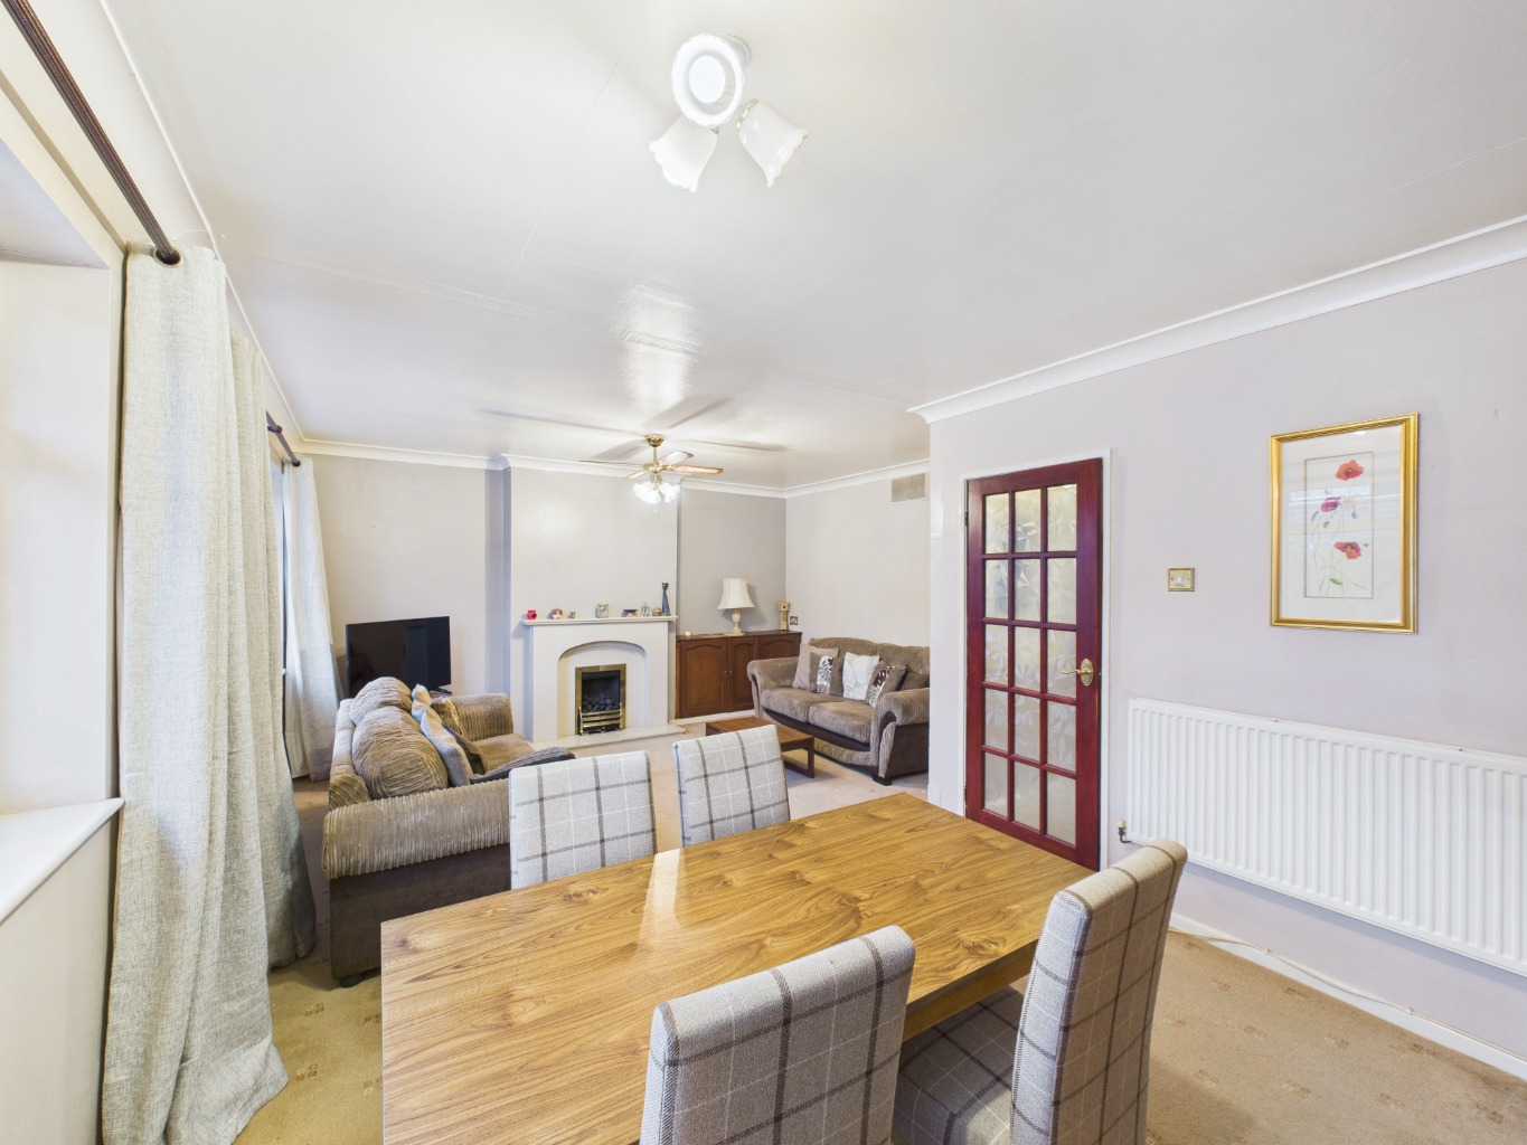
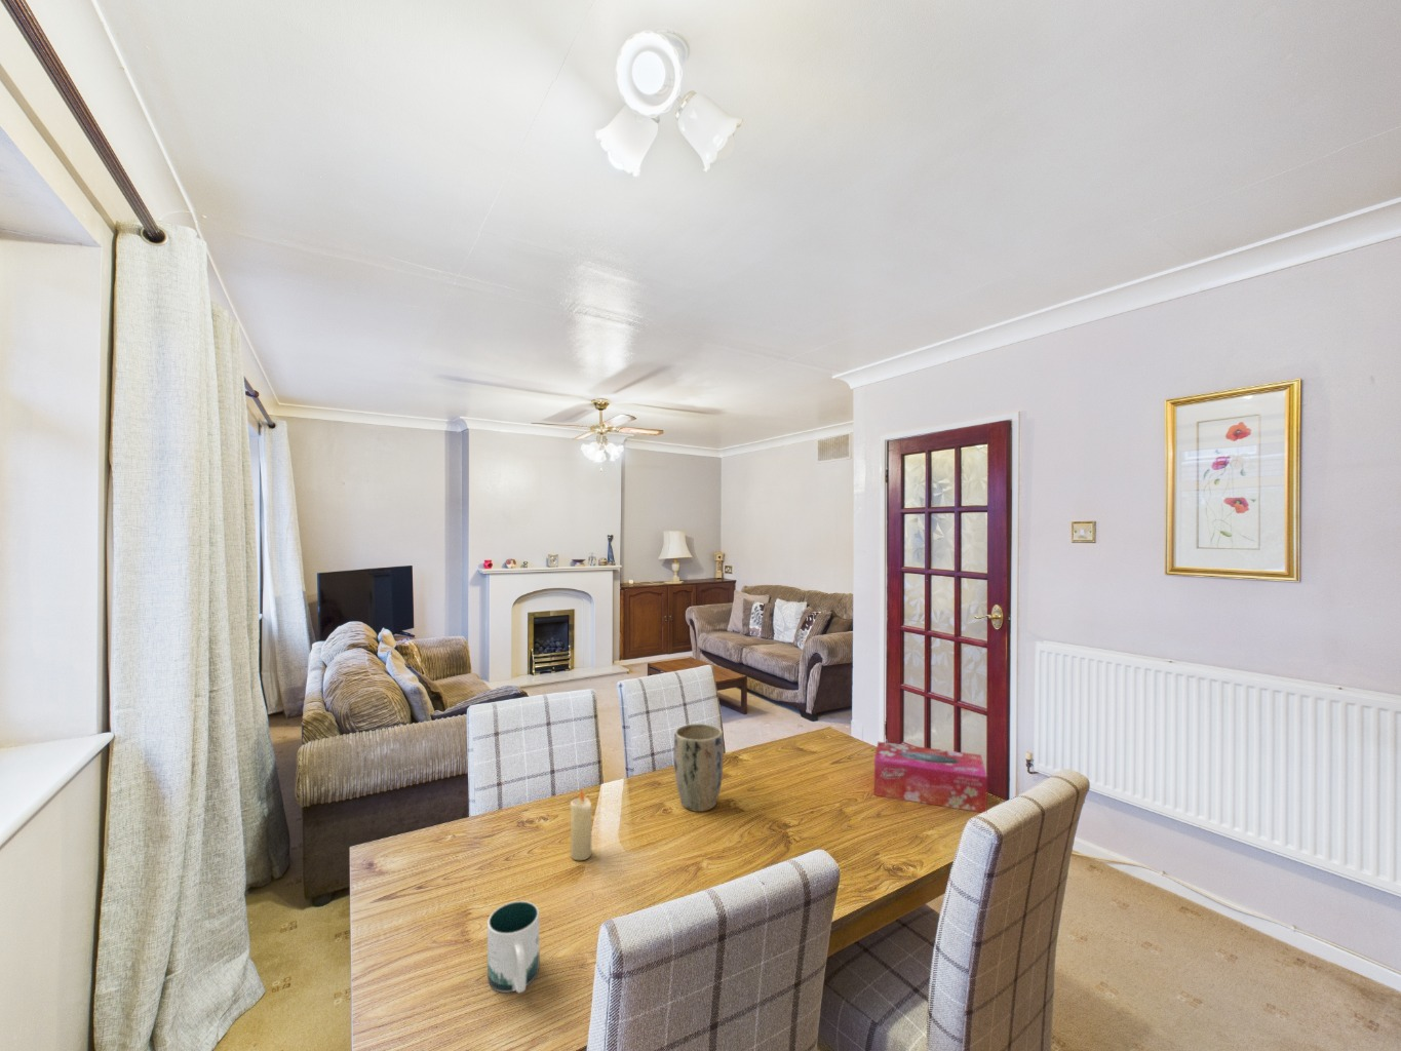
+ plant pot (698, 766)
+ mug (516, 952)
+ tissue box (927, 774)
+ candle (581, 822)
